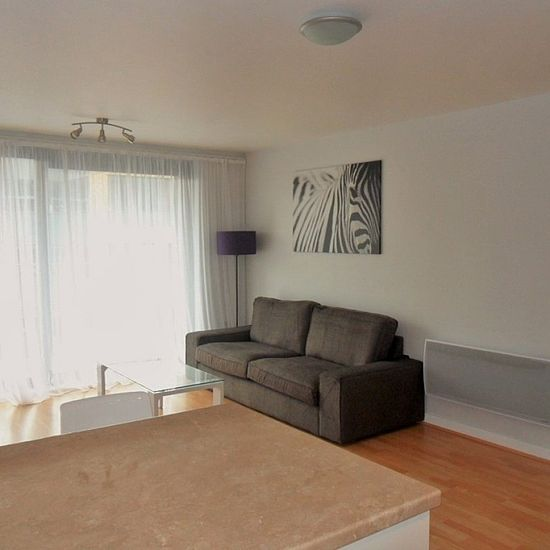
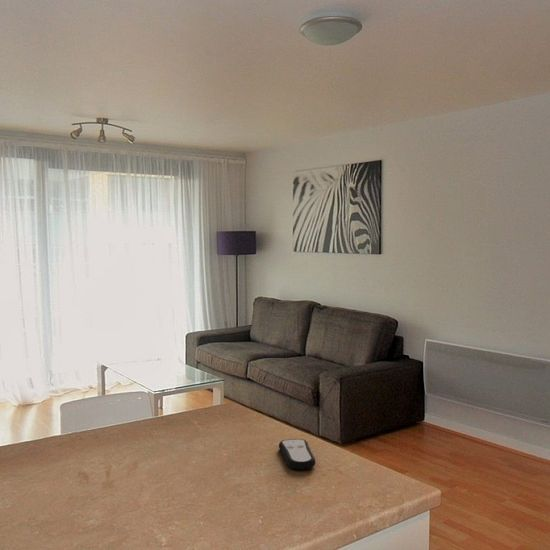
+ remote control (297, 453)
